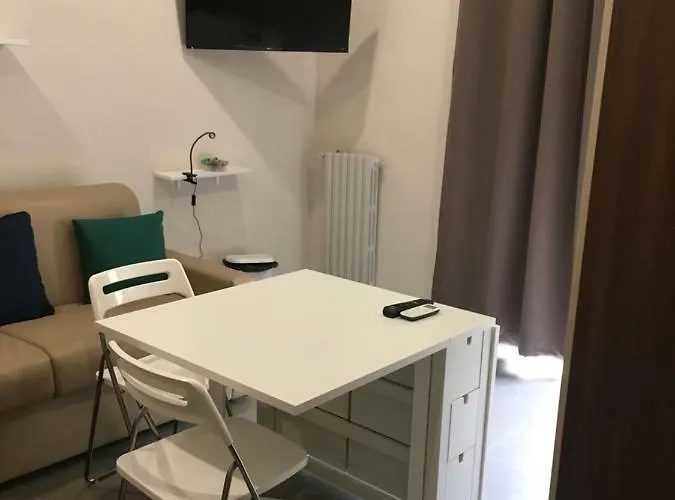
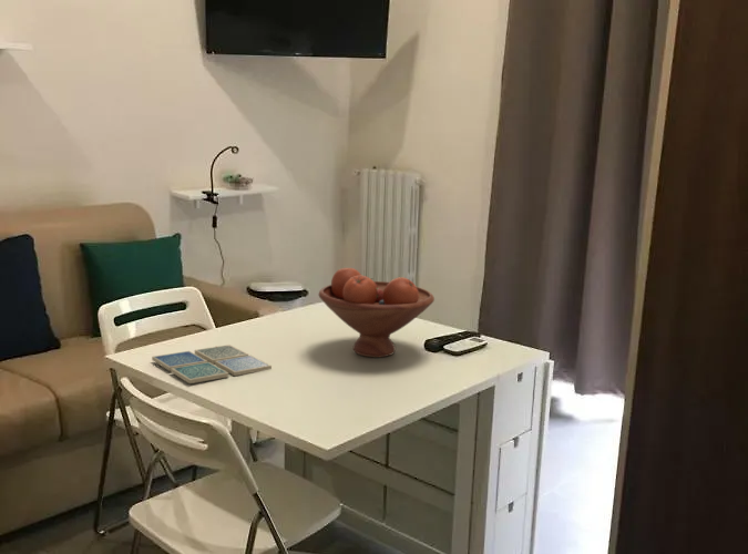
+ fruit bowl (376, 310)
+ drink coaster (211, 363)
